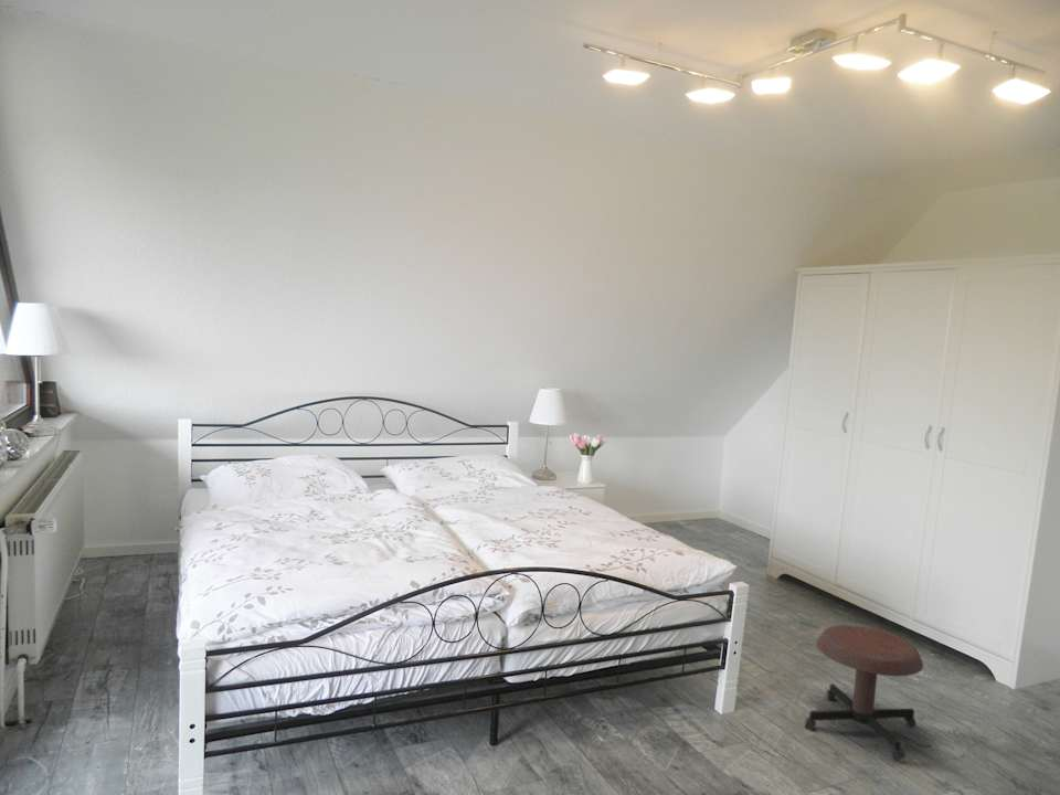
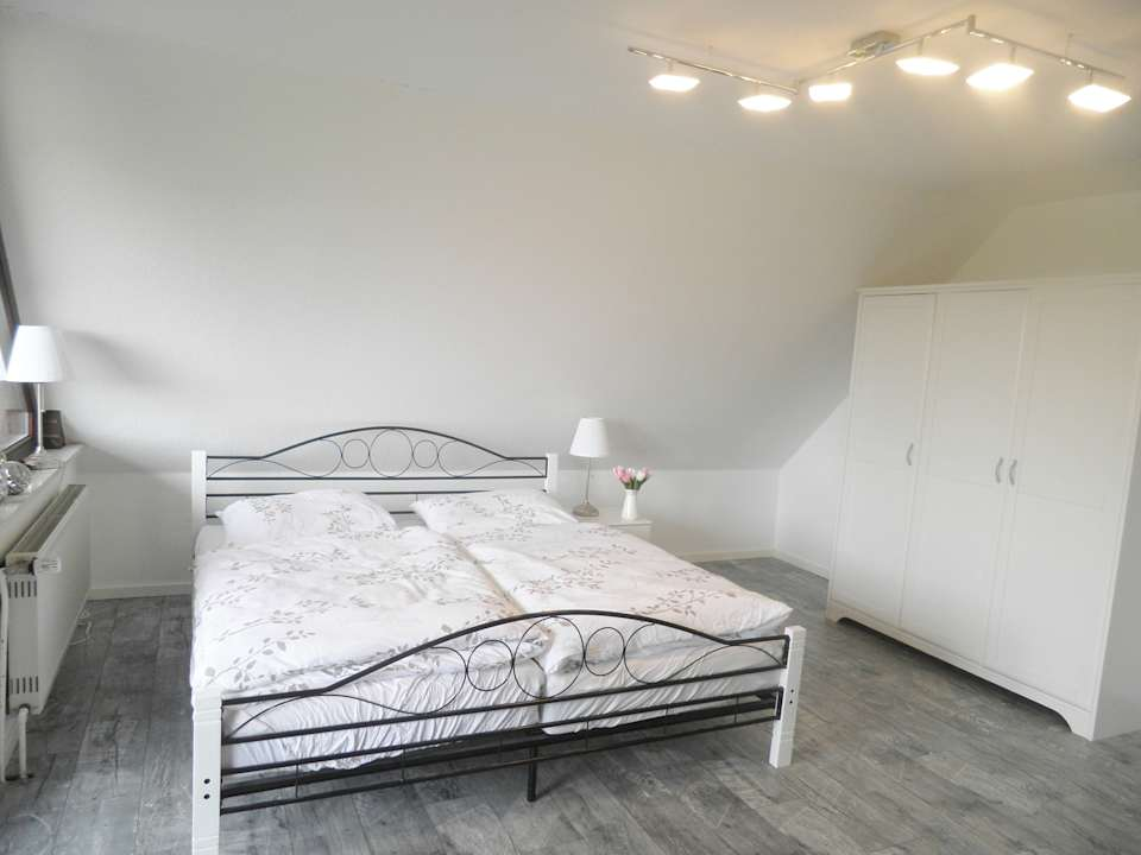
- stool (865, 683)
